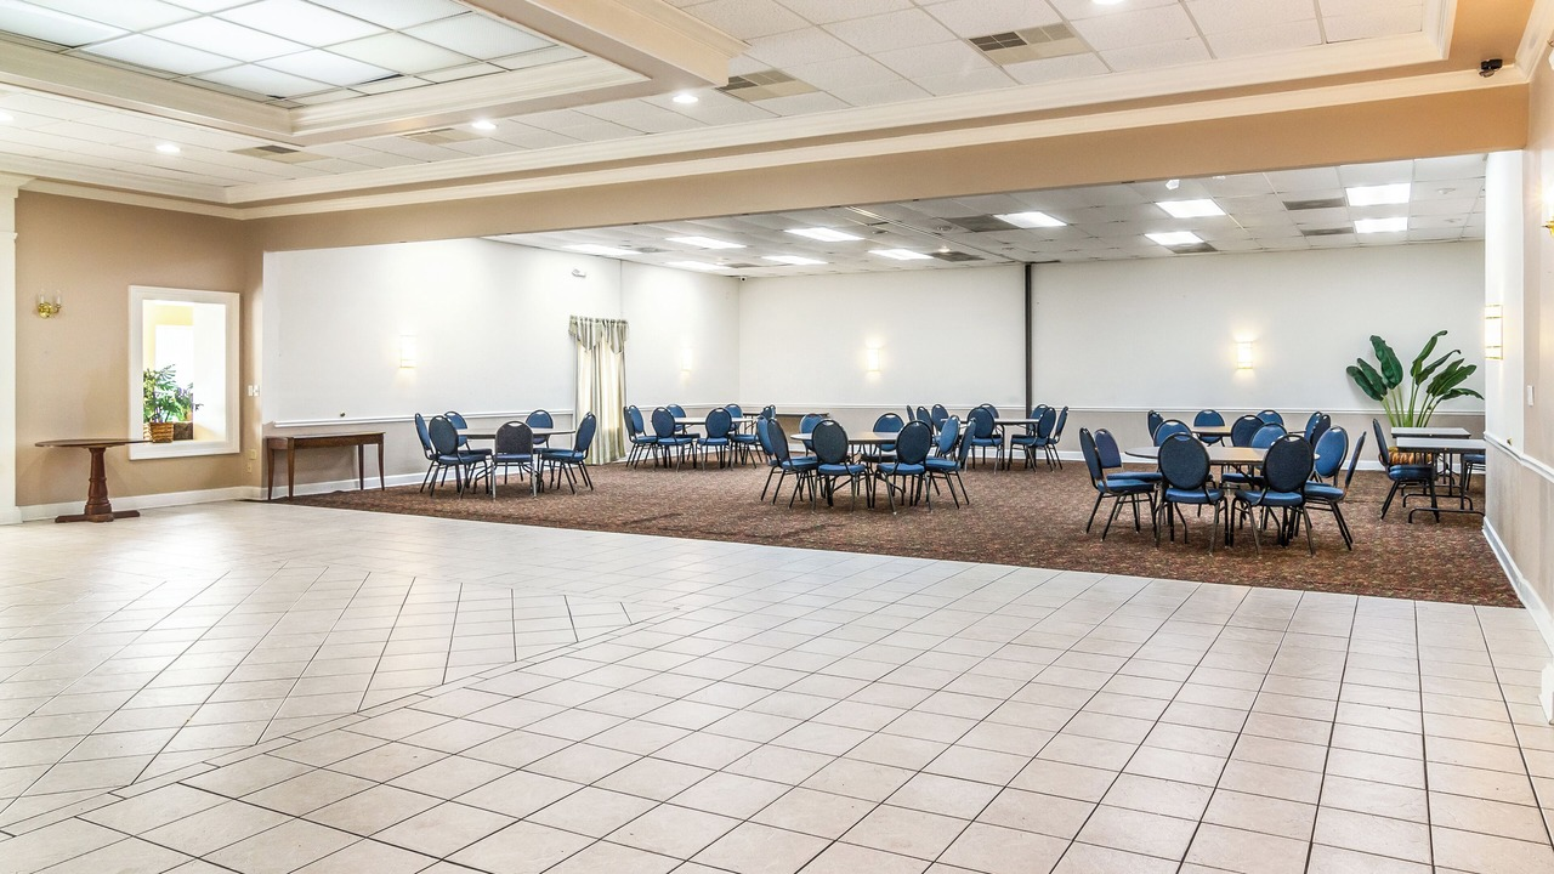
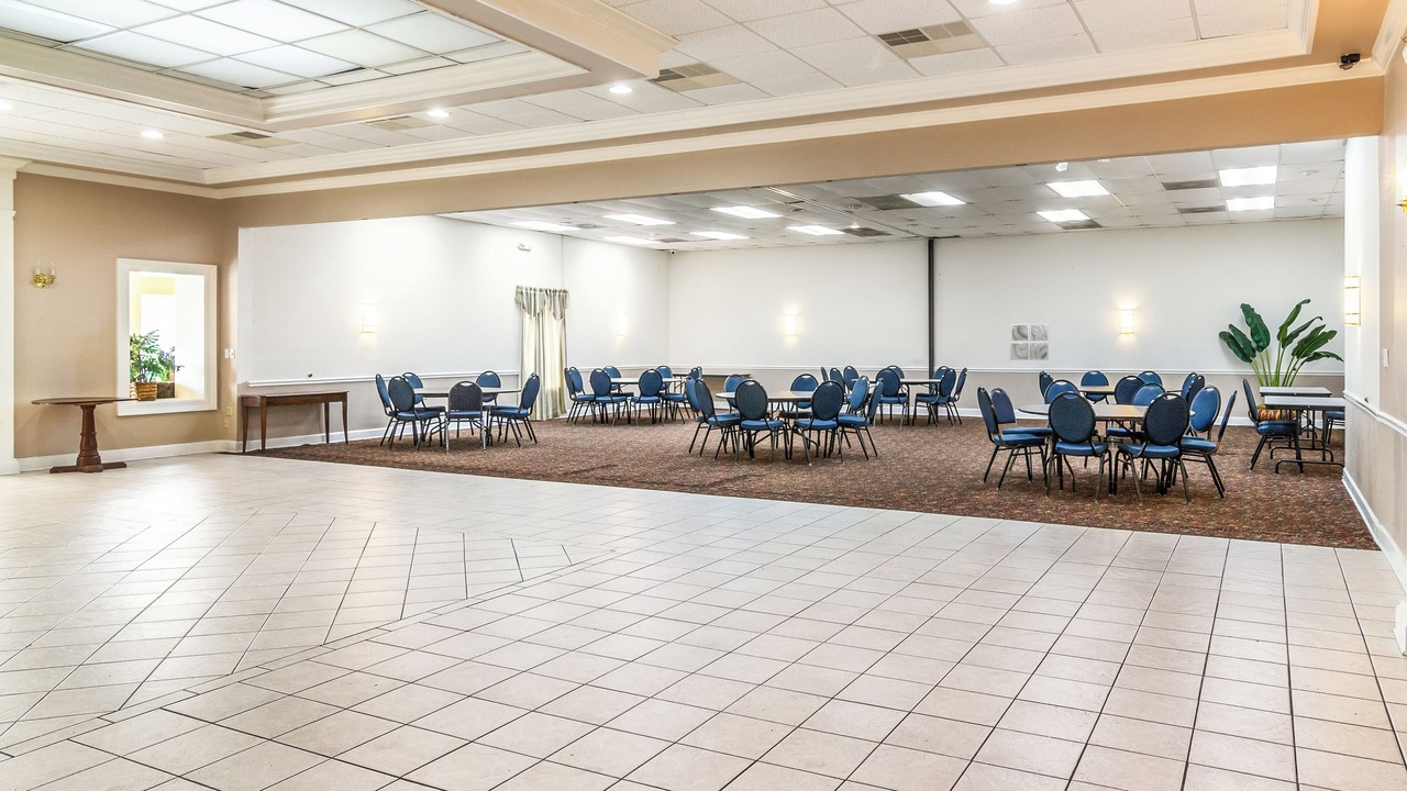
+ wall art (1028, 341)
